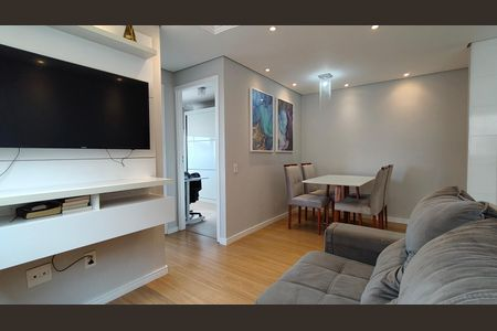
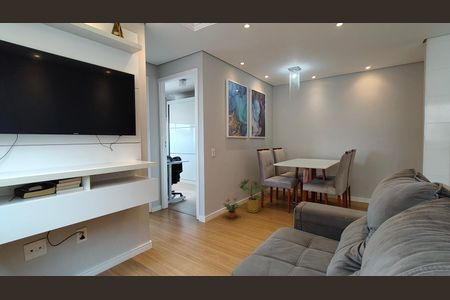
+ house plant (251, 195)
+ potted plant (231, 207)
